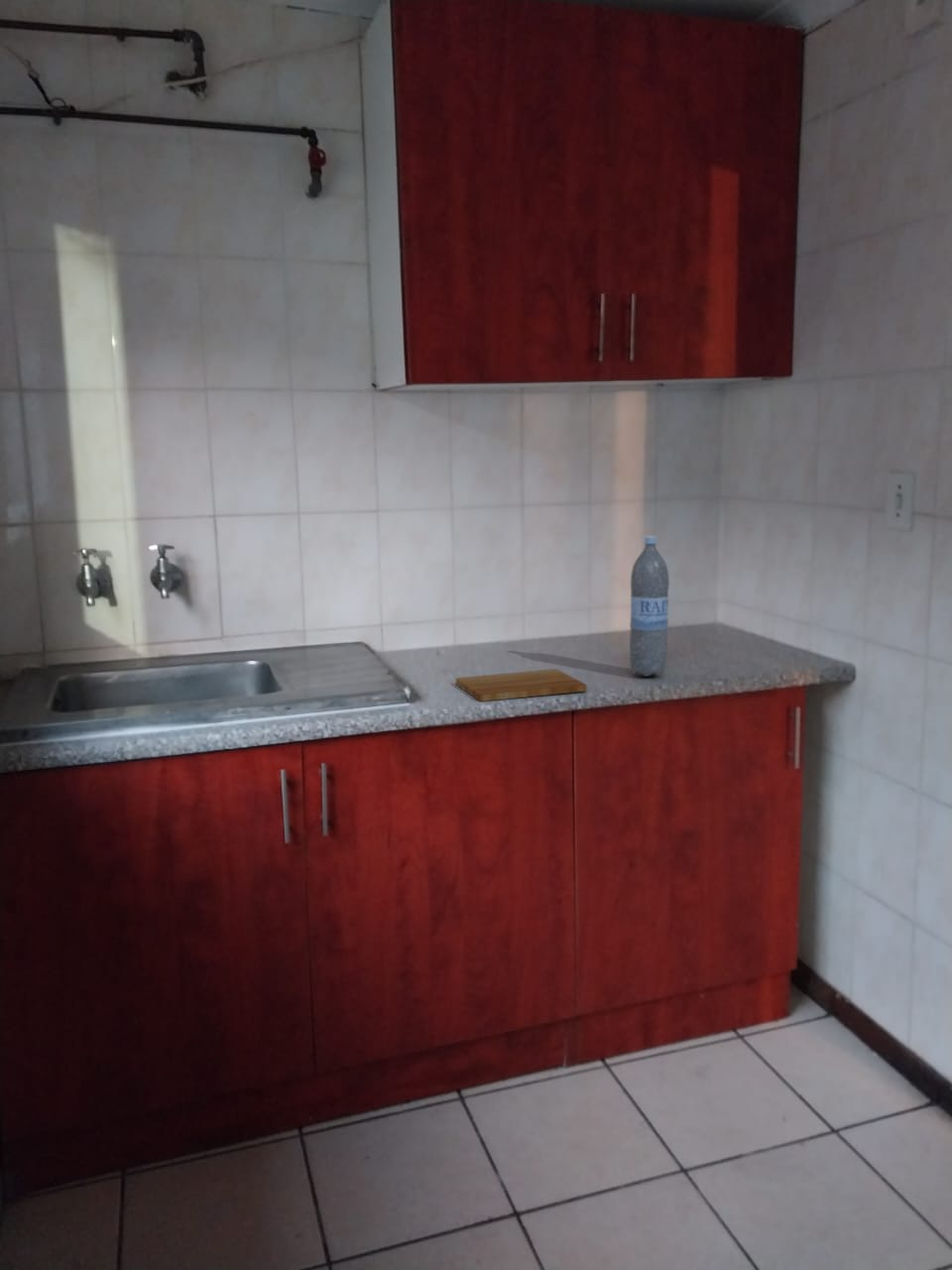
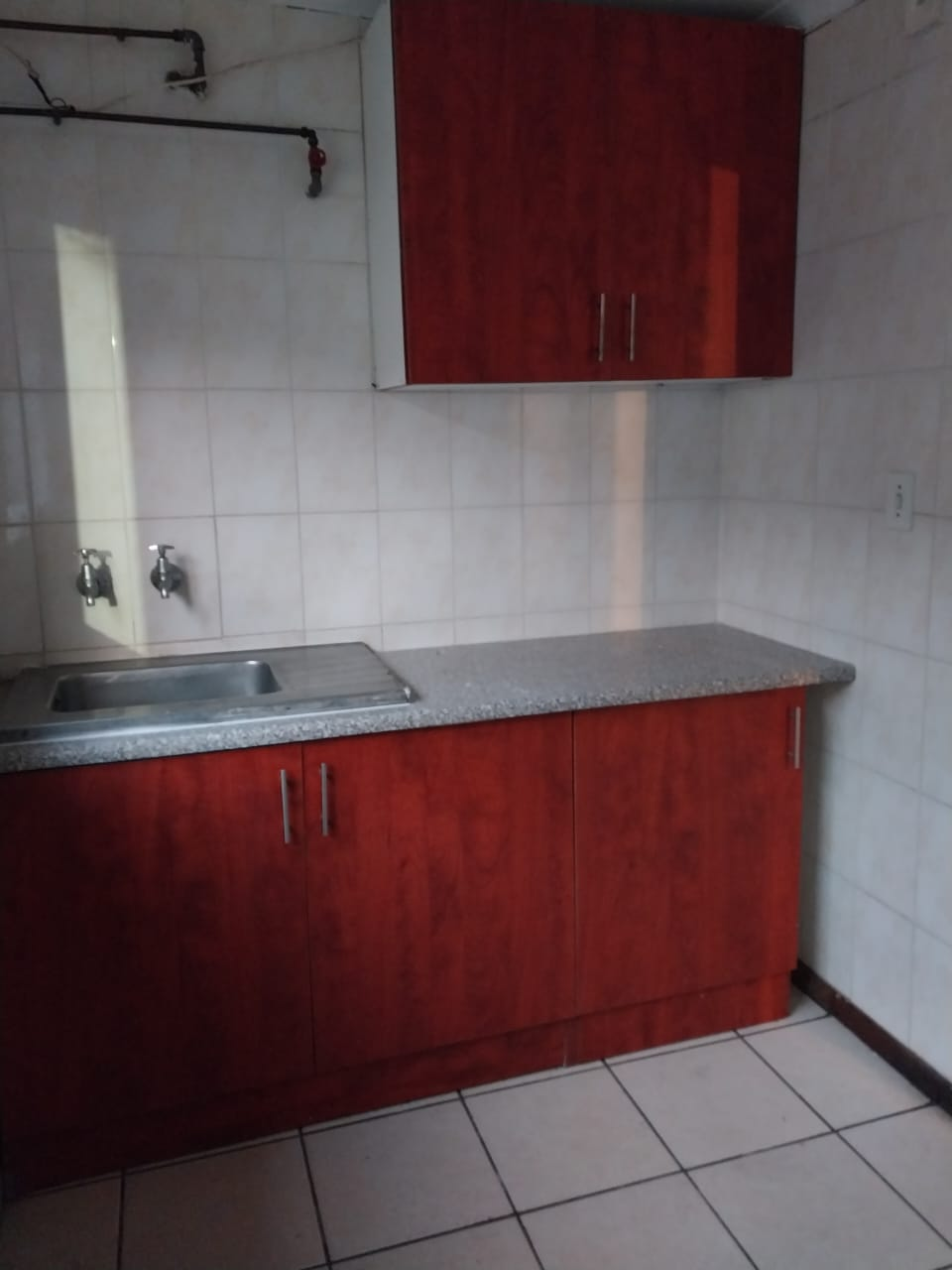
- water bottle (649, 606)
- cutting board (520, 684)
